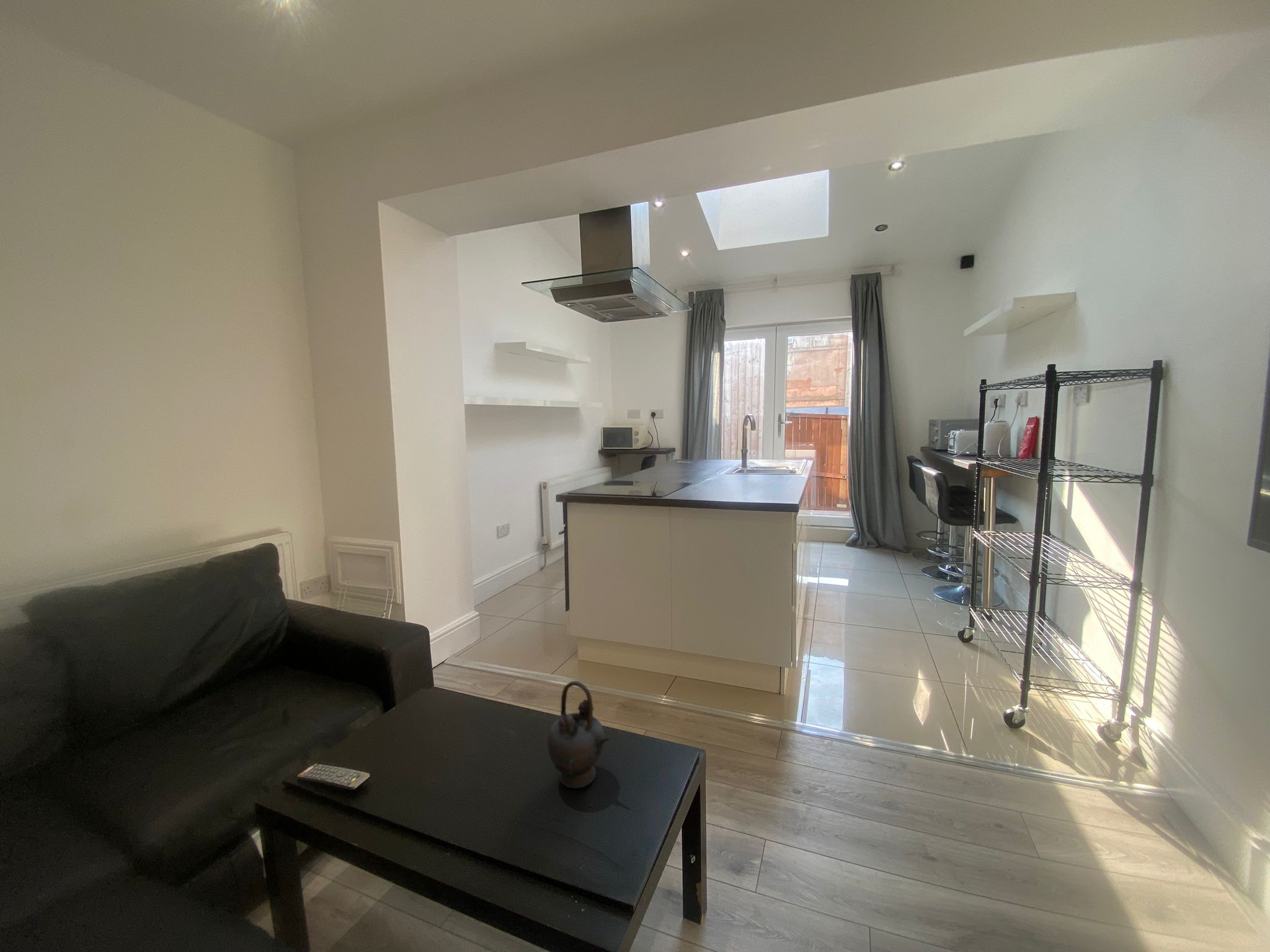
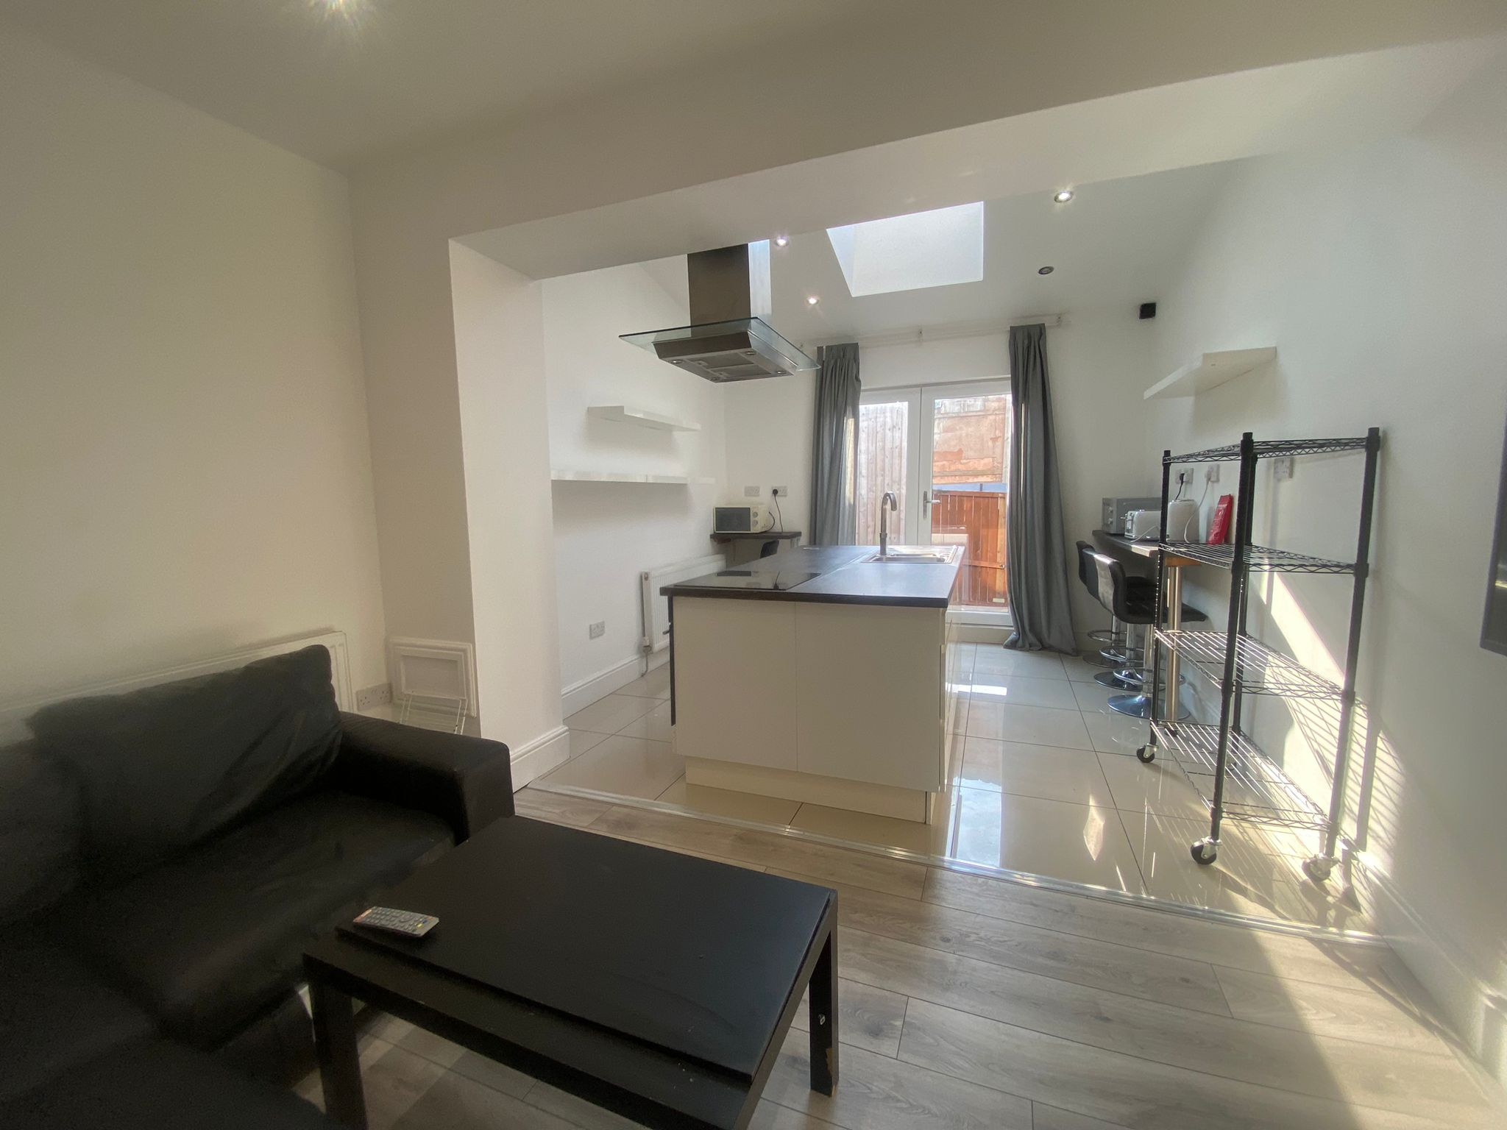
- teapot (580, 733)
